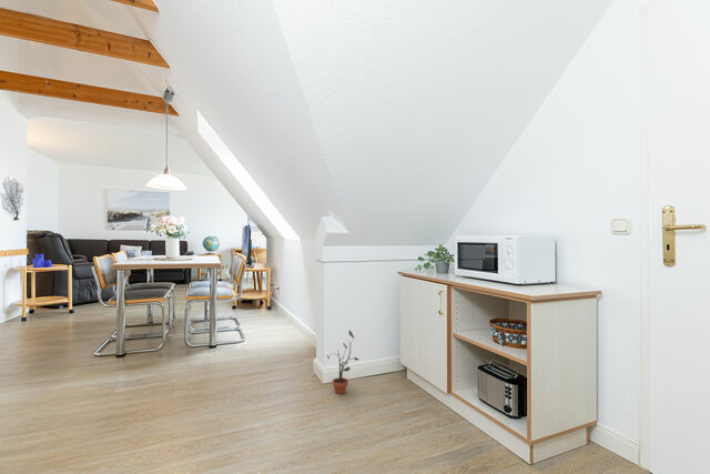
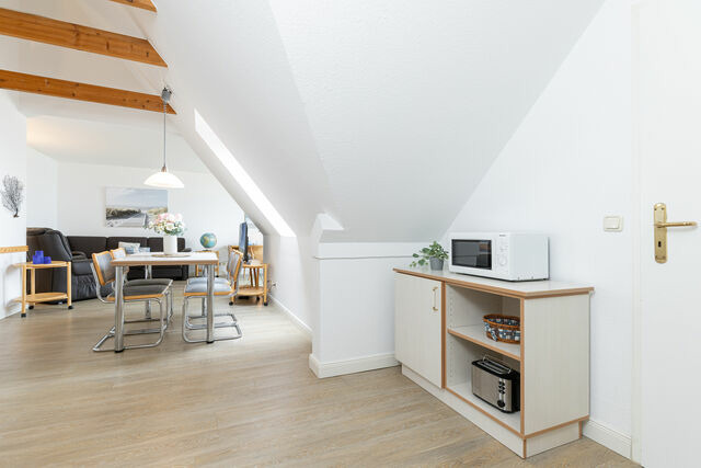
- potted plant (342, 363)
